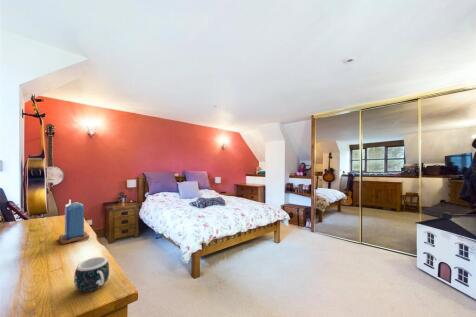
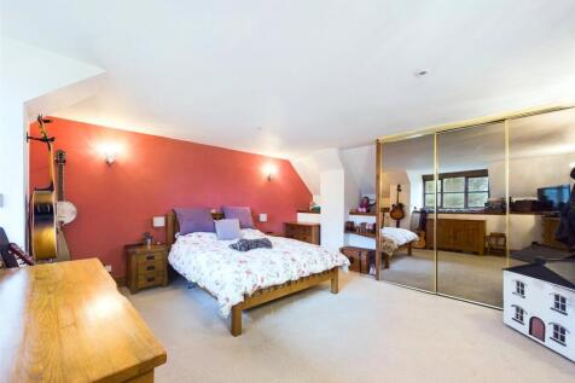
- candle (73, 219)
- mug (94, 275)
